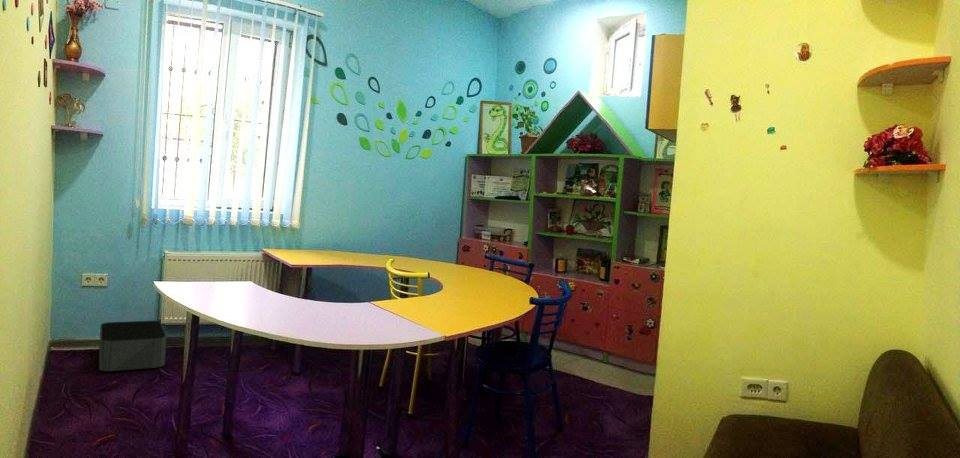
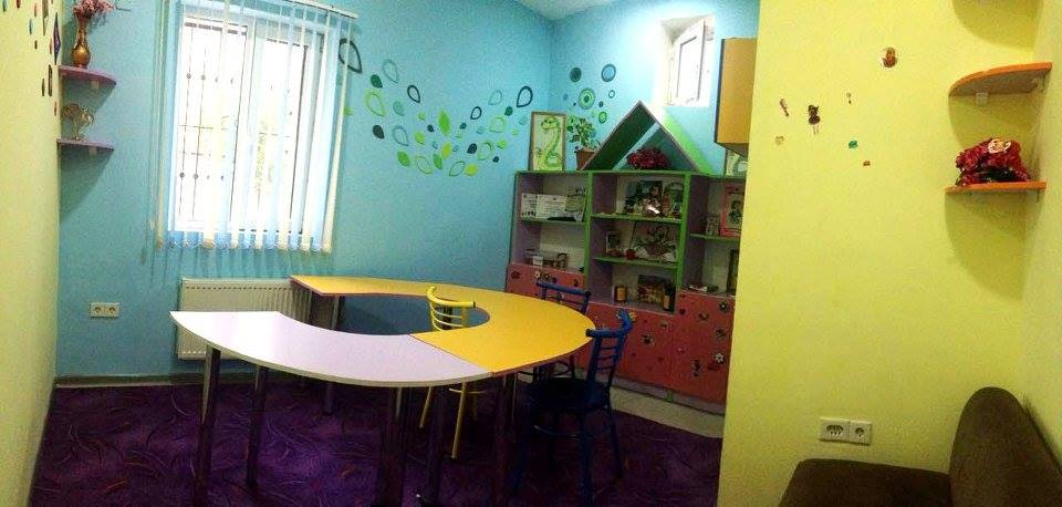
- storage bin (132, 344)
